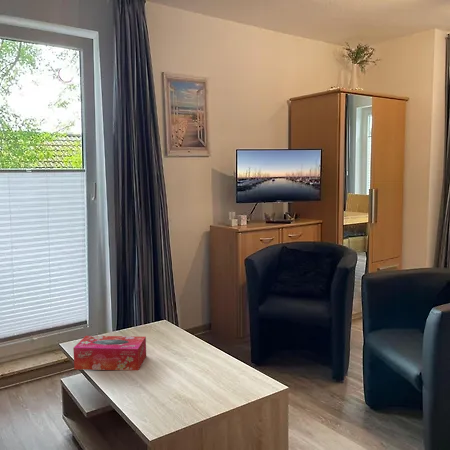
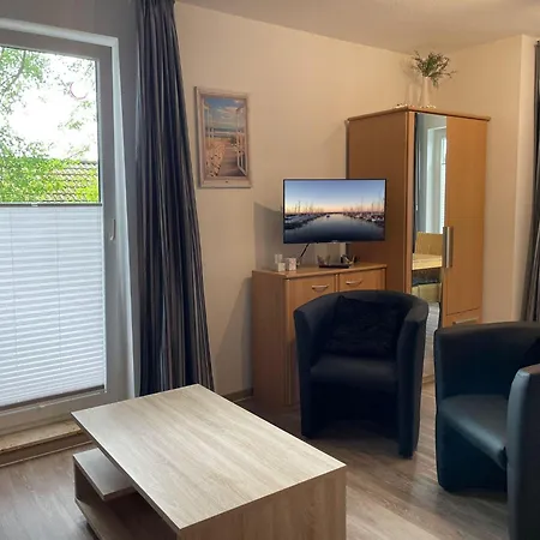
- tissue box (111, 352)
